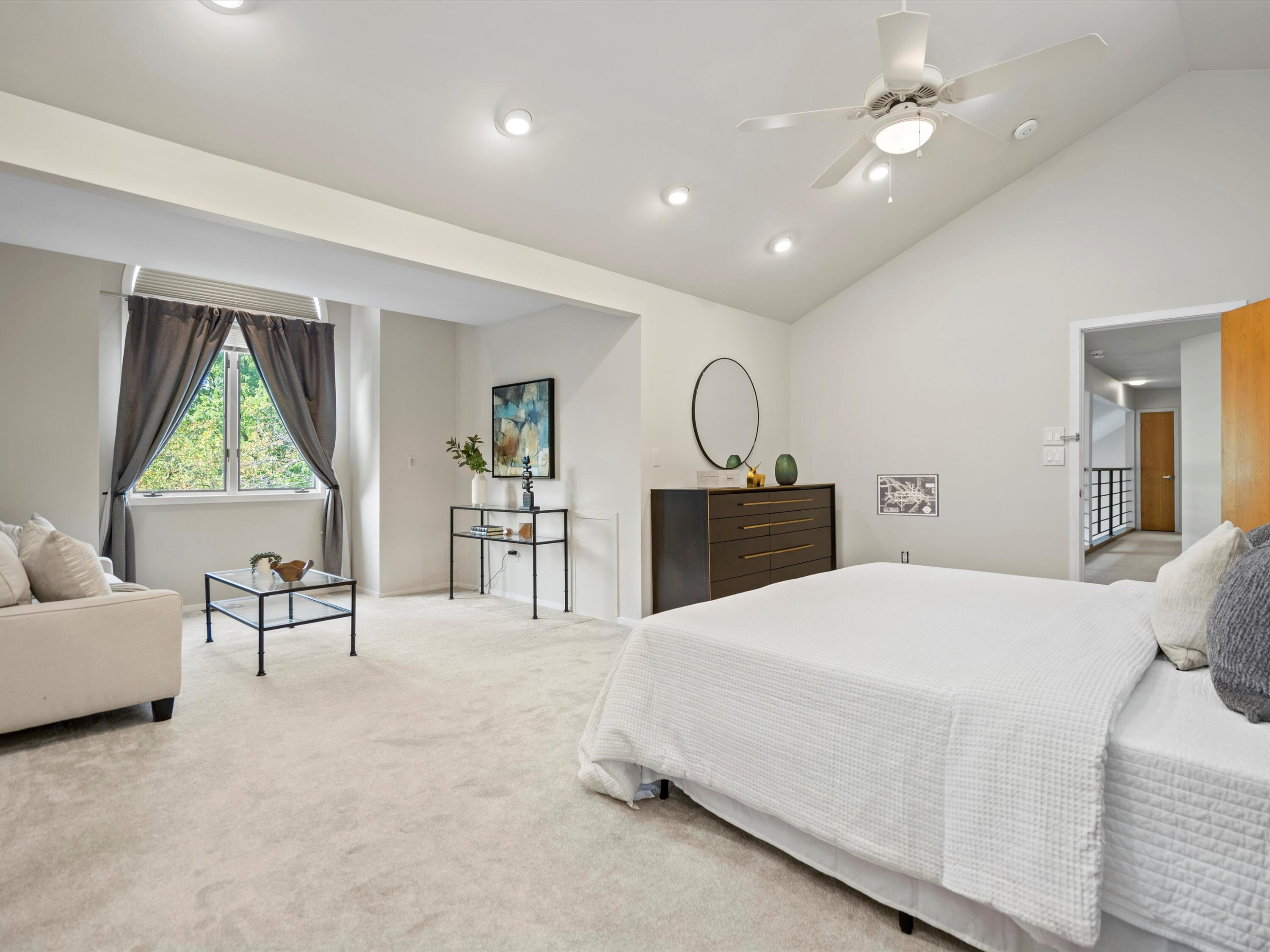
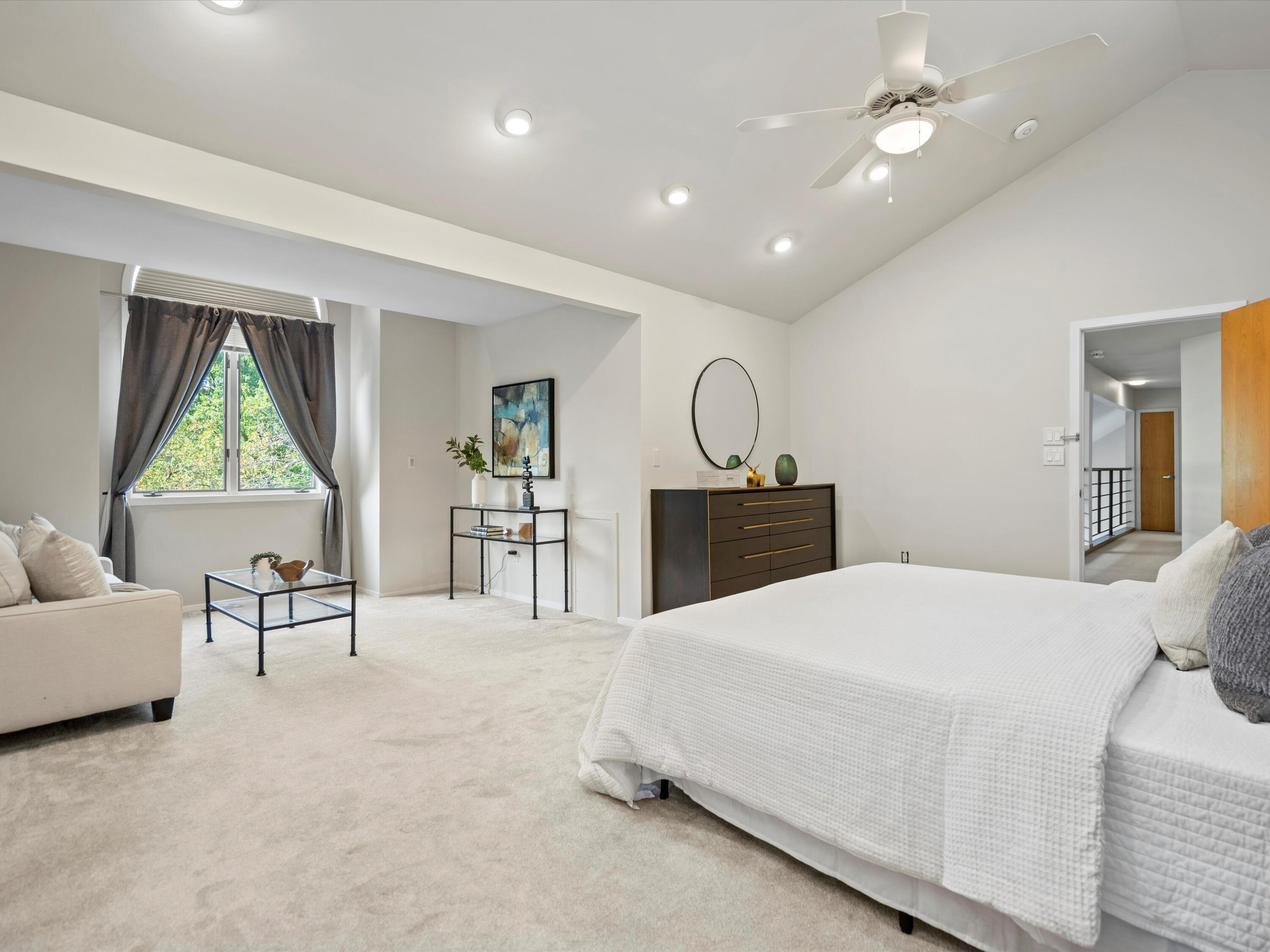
- wall art (907, 495)
